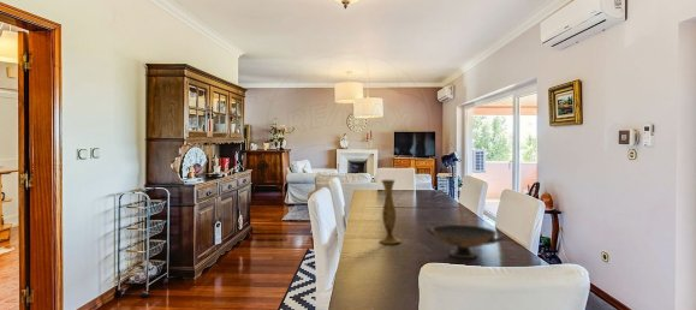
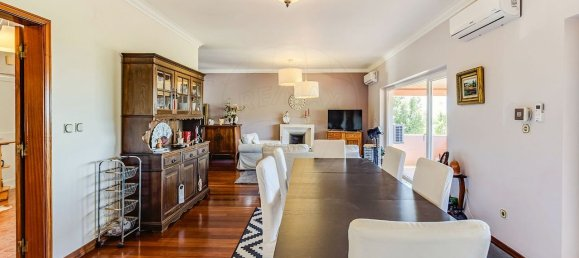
- decorative bowl (463, 242)
- vase (389, 210)
